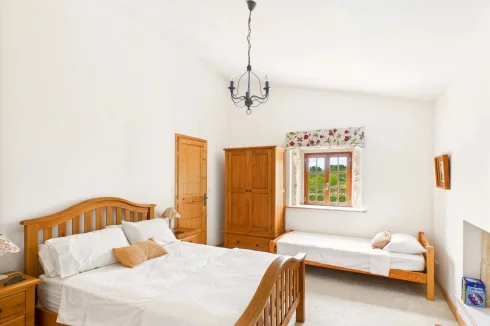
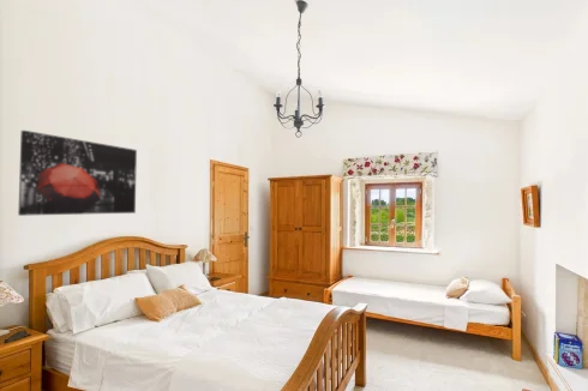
+ wall art (85, 178)
